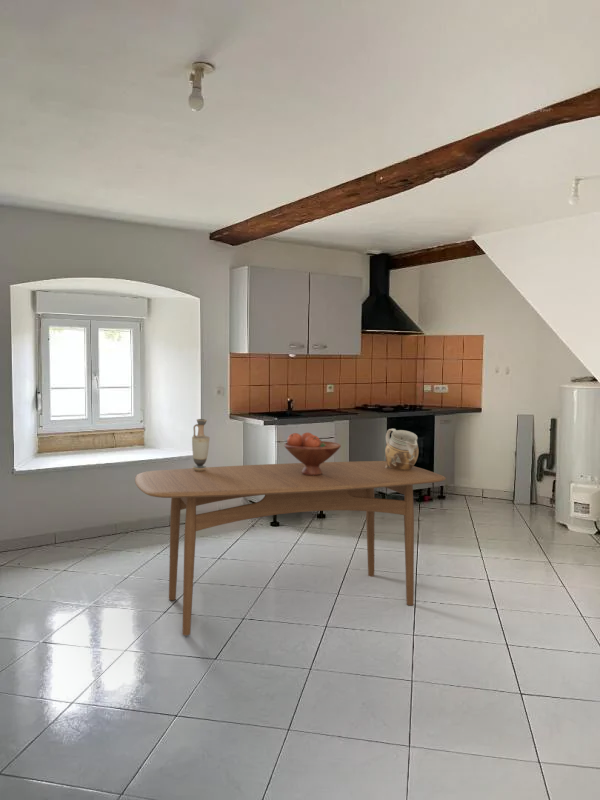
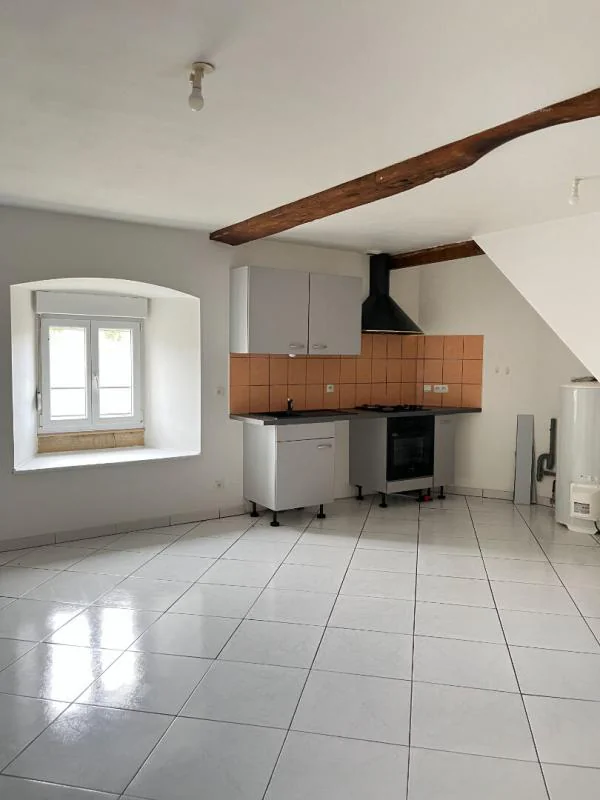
- pitcher (402, 449)
- fruit bowl (312, 453)
- dining table (285, 513)
- vase (200, 444)
